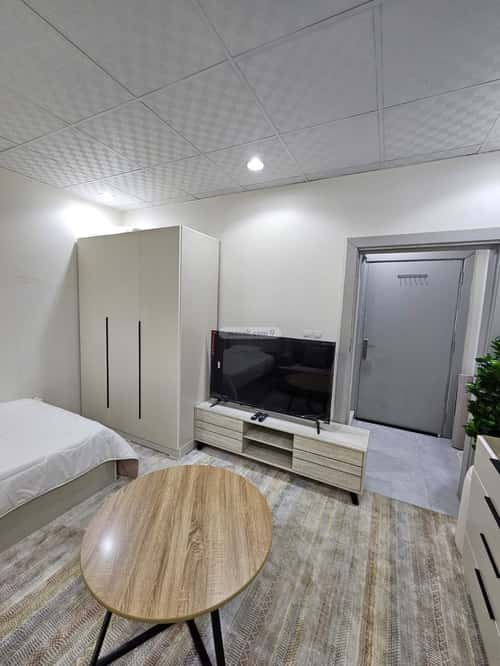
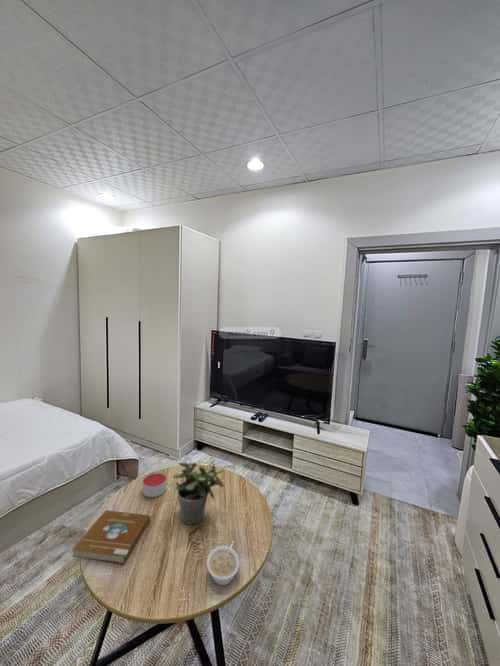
+ potted plant (197, 487)
+ legume (222, 564)
+ book (114, 534)
+ candle (154, 484)
